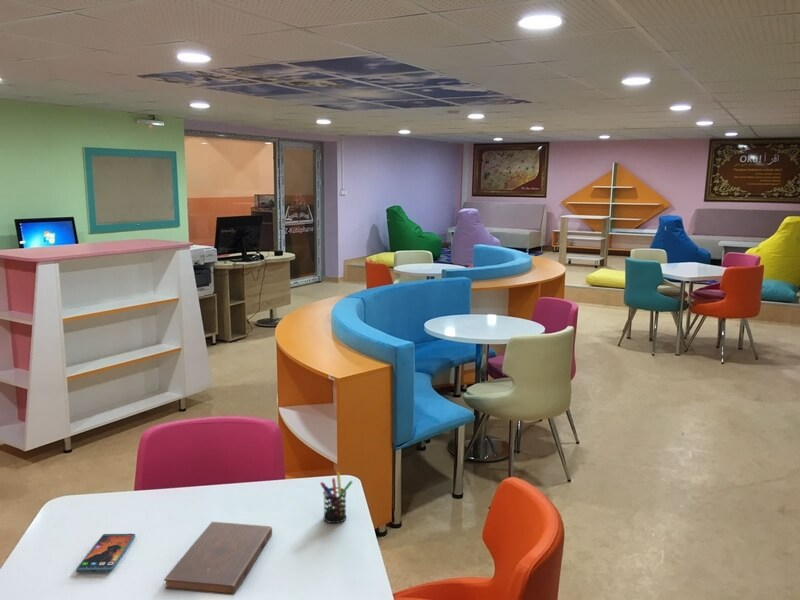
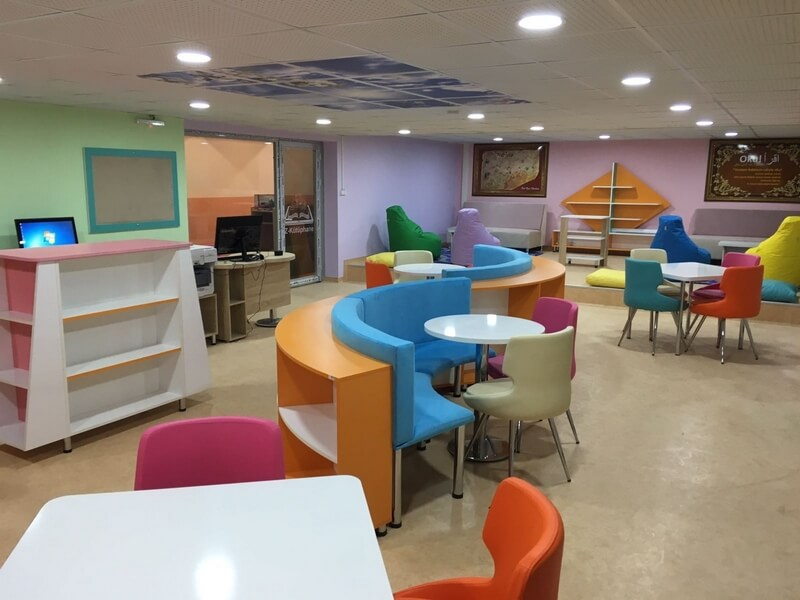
- book (222, 555)
- smartphone (107, 551)
- pen holder (336, 496)
